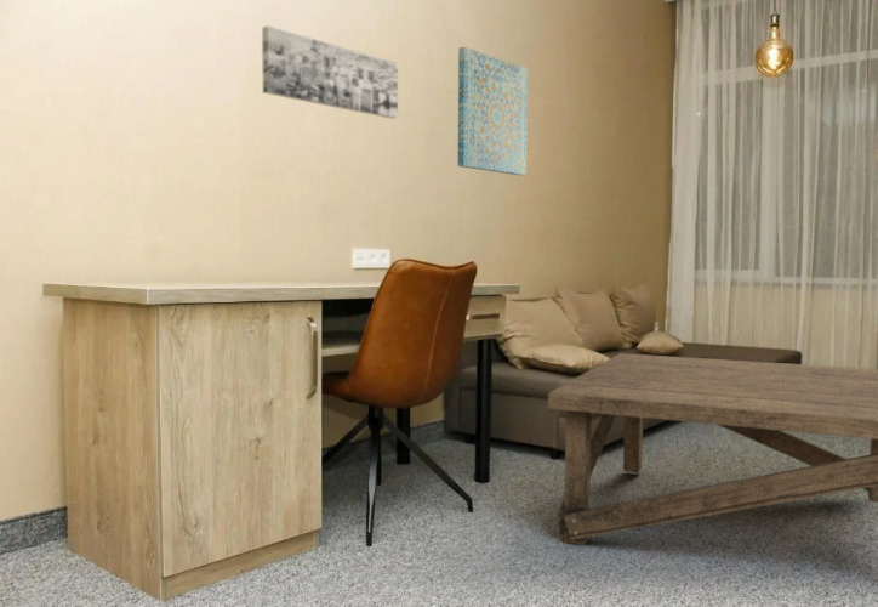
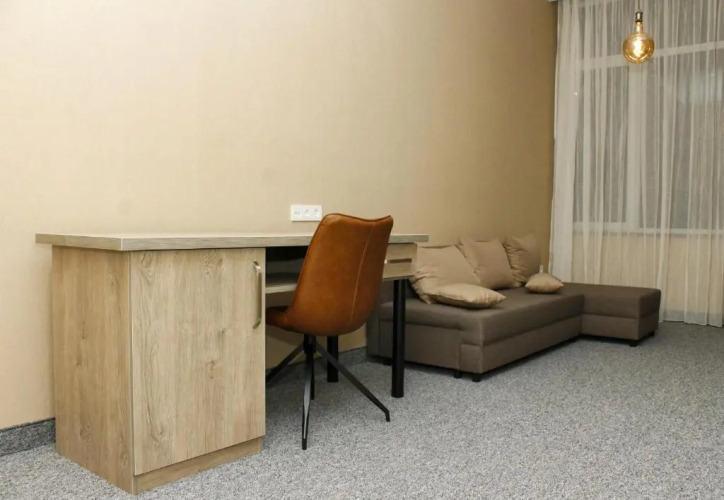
- wall art (494, 114)
- coffee table (747, 437)
- wall art (335, 76)
